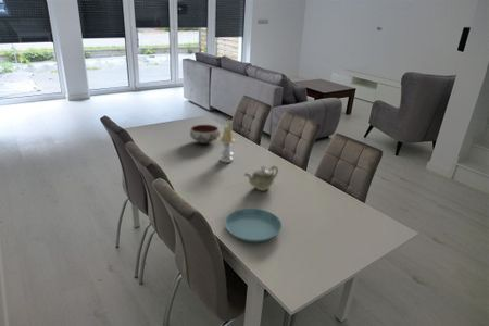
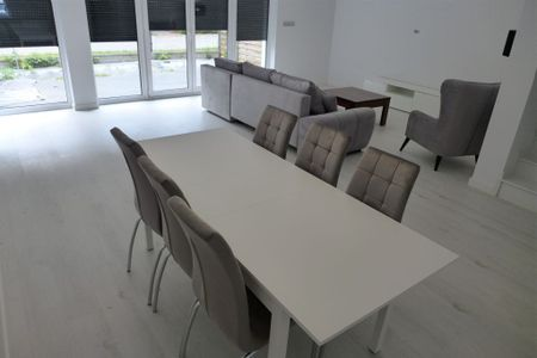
- bowl (204, 135)
- teapot (261, 177)
- candle (227, 140)
- saucer (252, 225)
